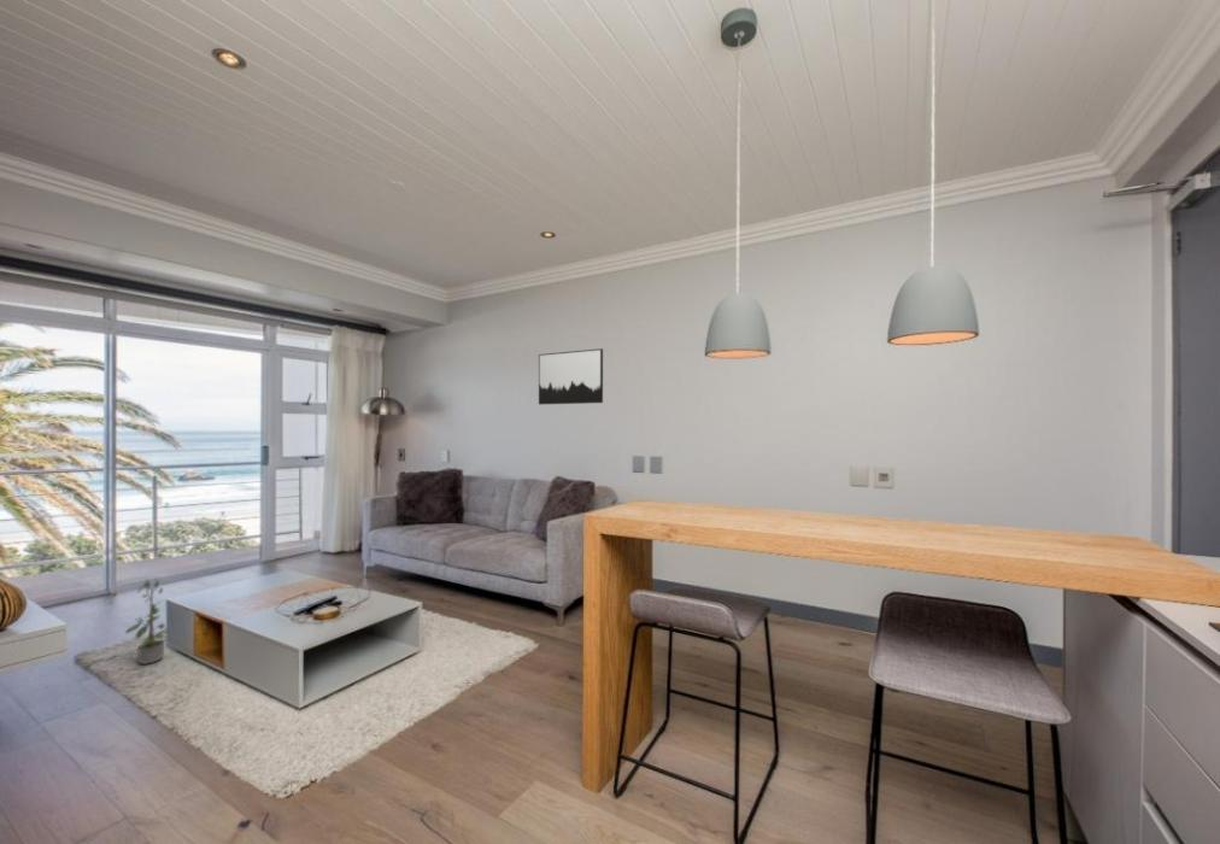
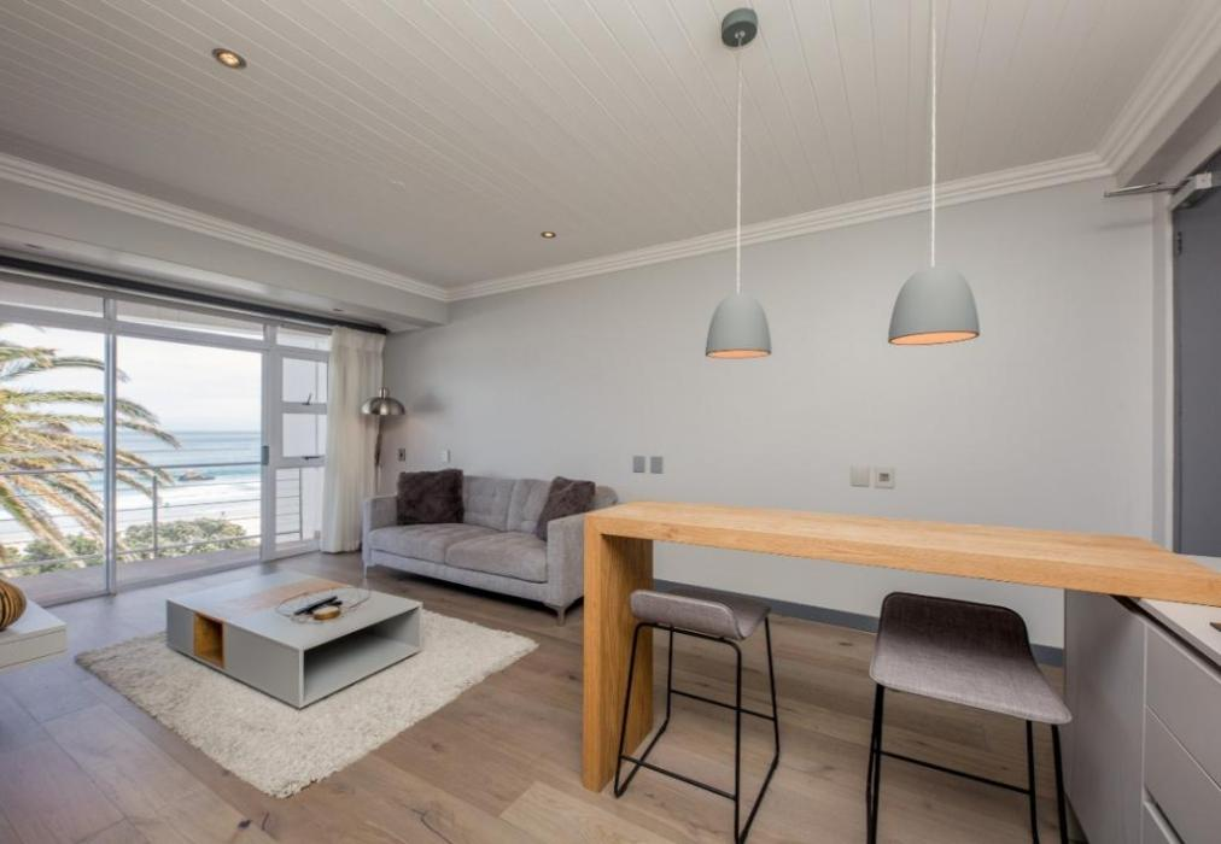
- potted plant (149, 621)
- wall art (569, 377)
